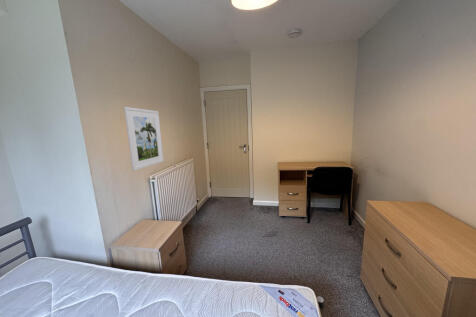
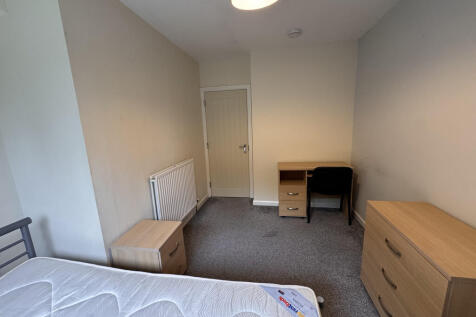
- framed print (146, 138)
